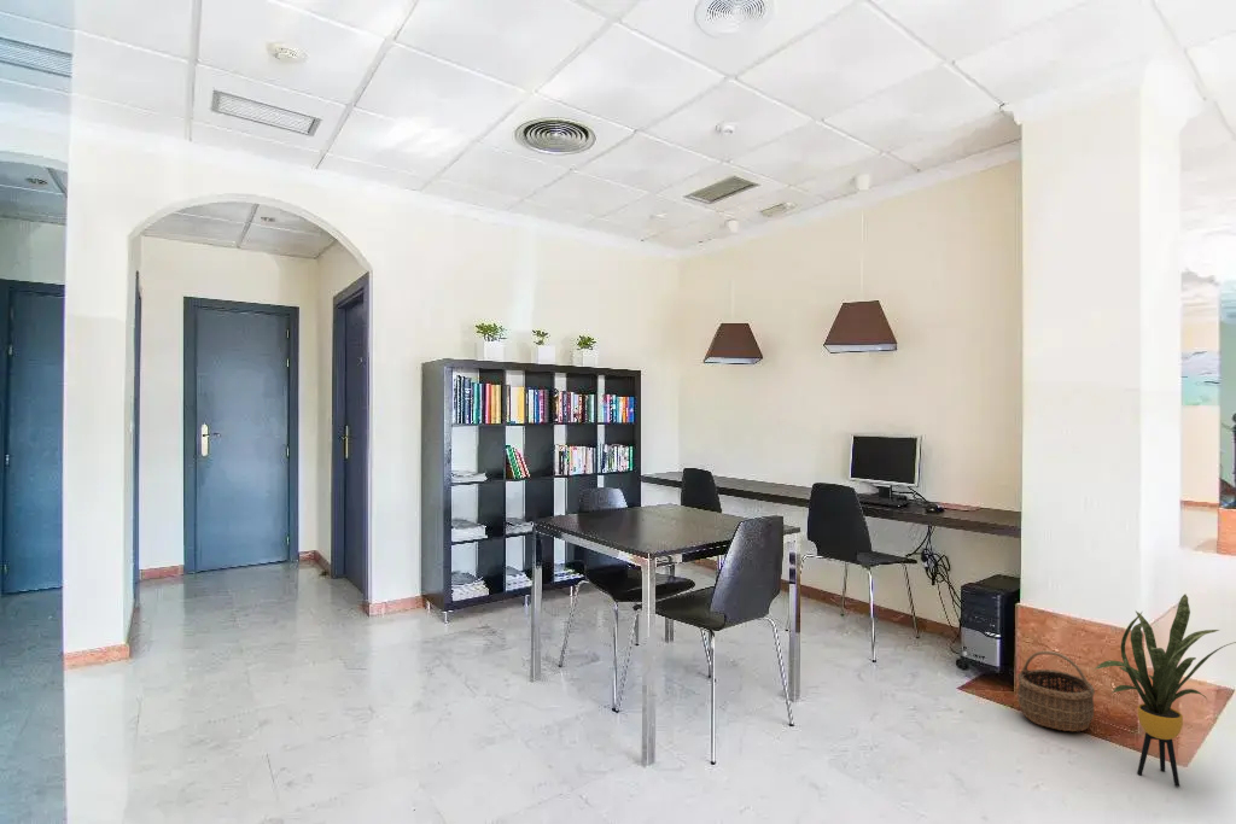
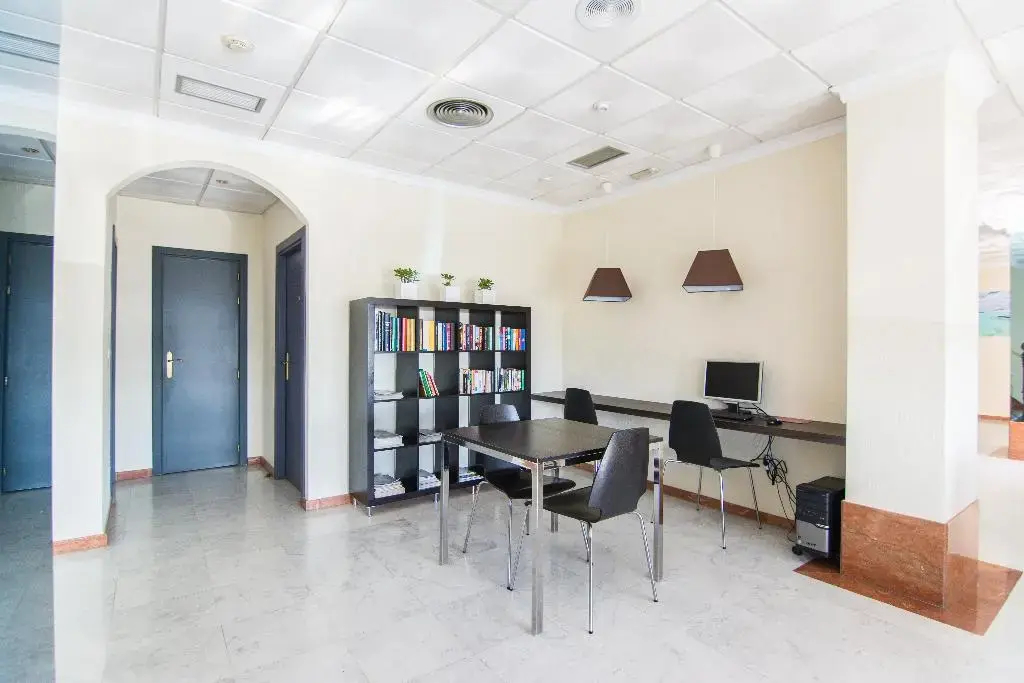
- house plant (1171, 691)
- wicker basket (1055, 686)
